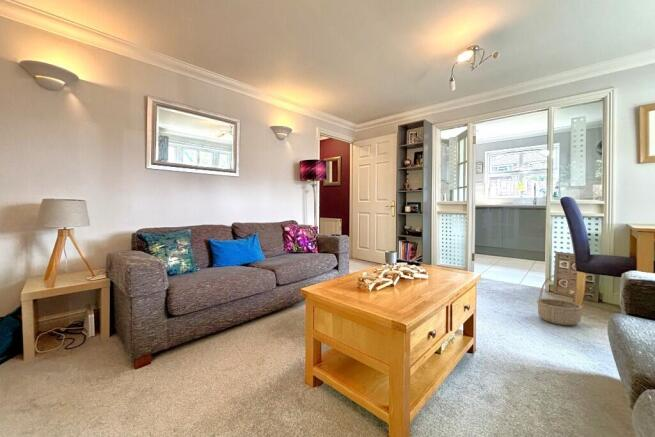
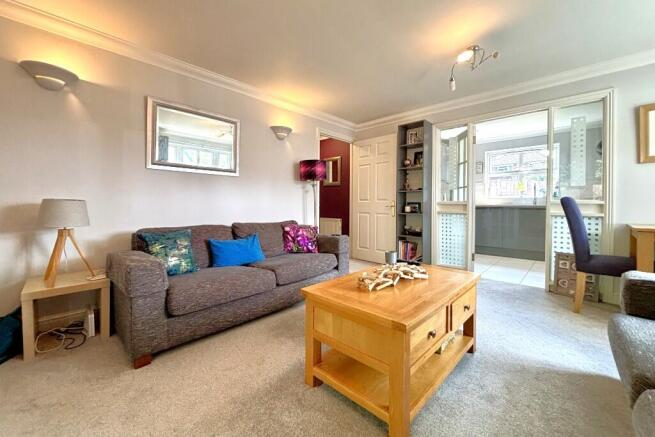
- basket (558, 299)
